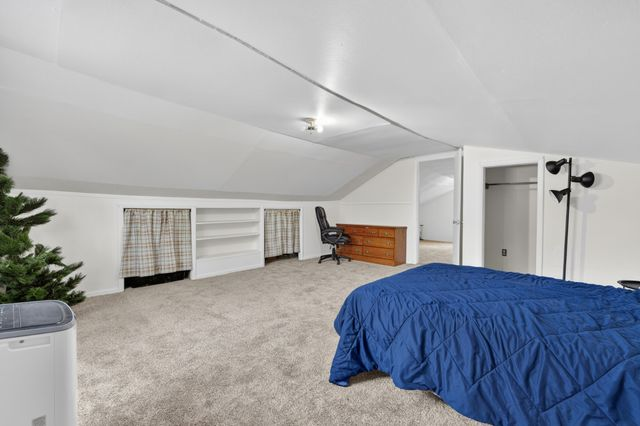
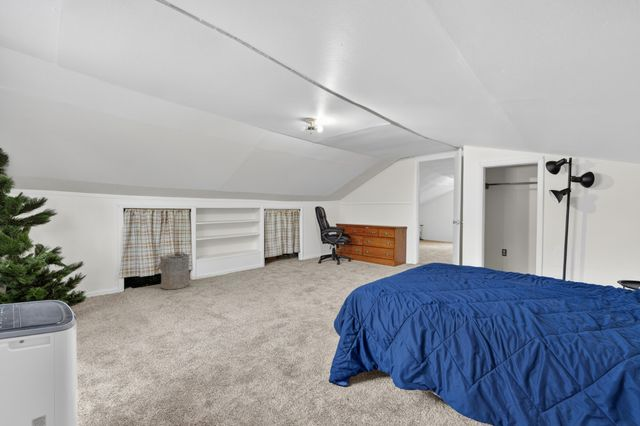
+ laundry hamper (174, 269)
